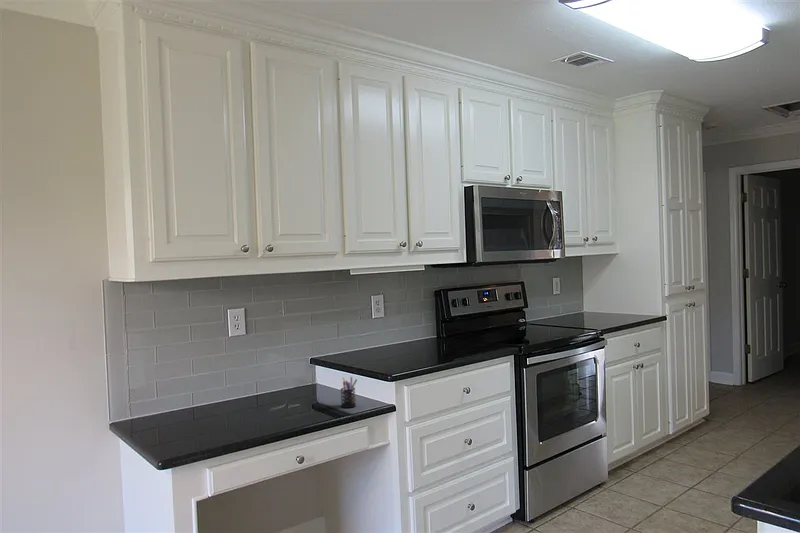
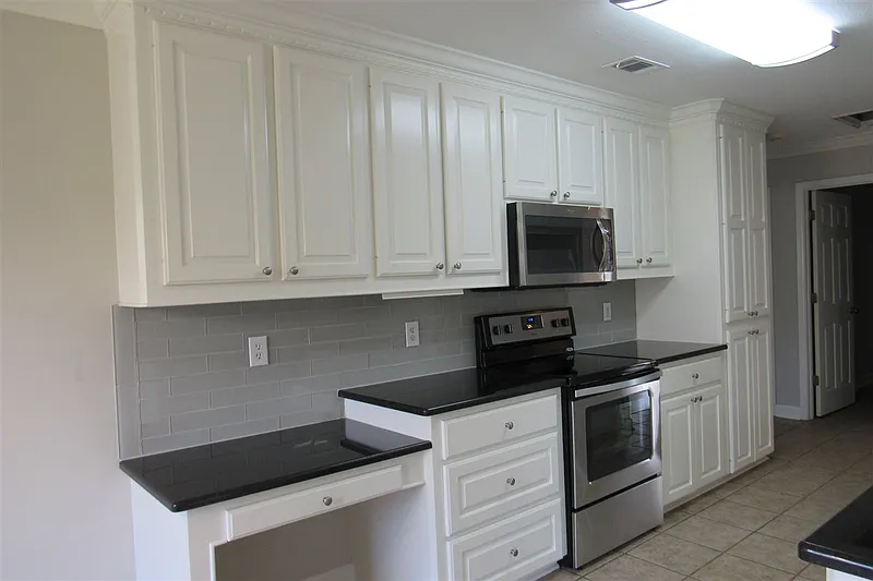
- pen holder (349, 390)
